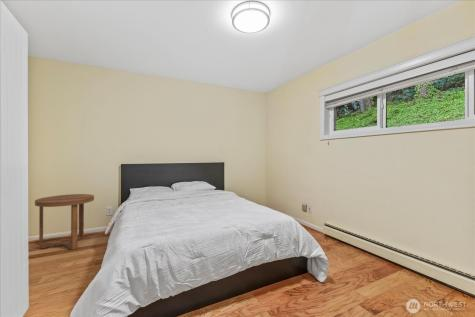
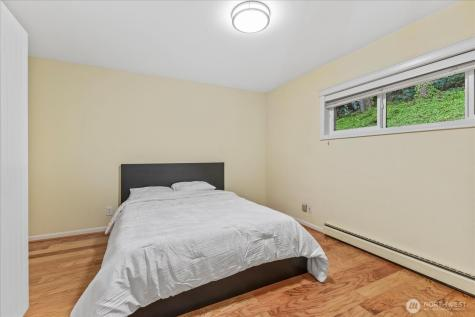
- side table (71, 221)
